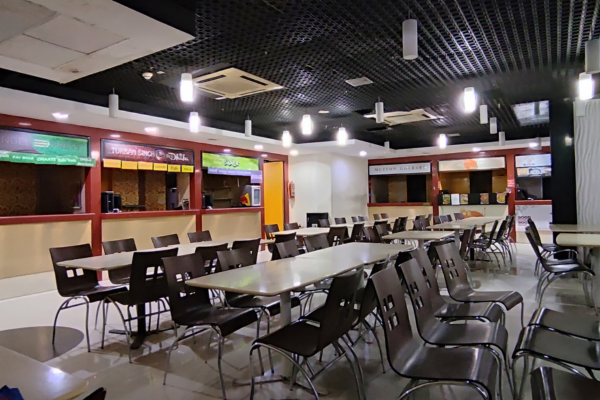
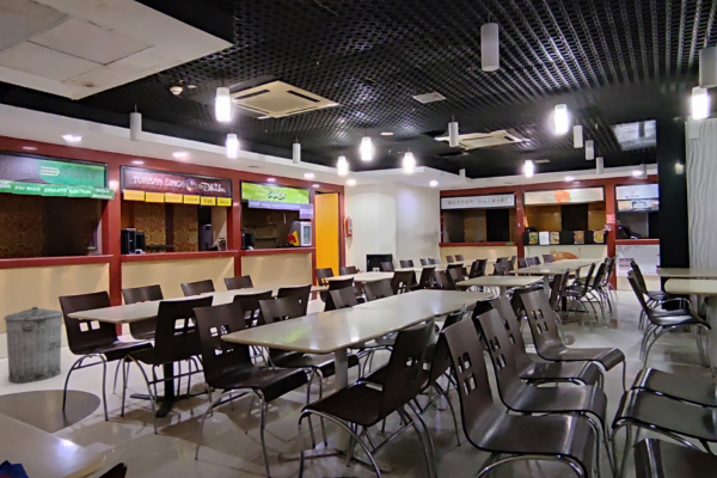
+ trash can (35, 341)
